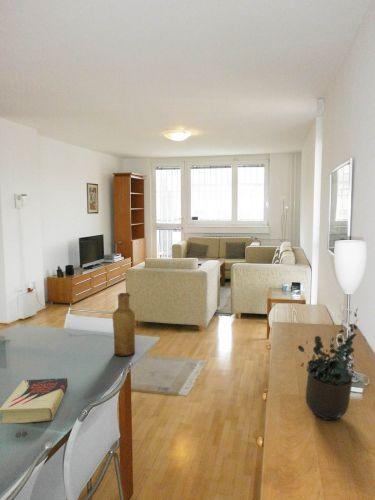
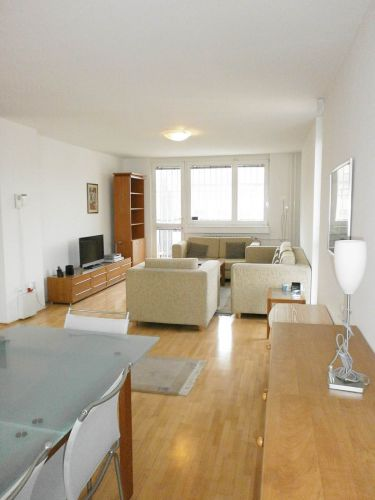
- potted plant (335, 364)
- book (36, 398)
- vase (123, 323)
